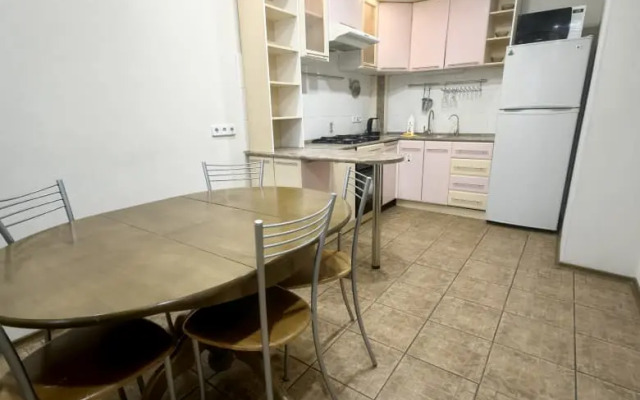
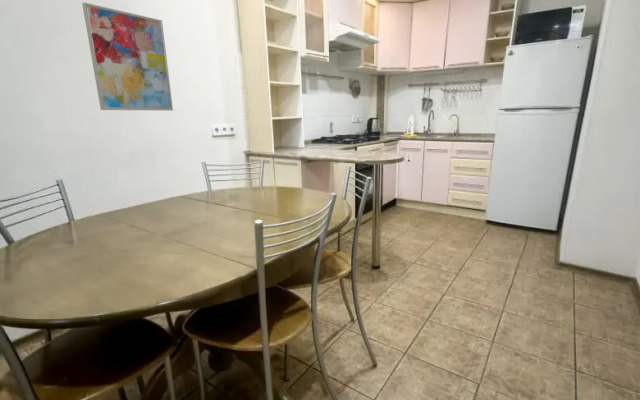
+ wall art (132, 63)
